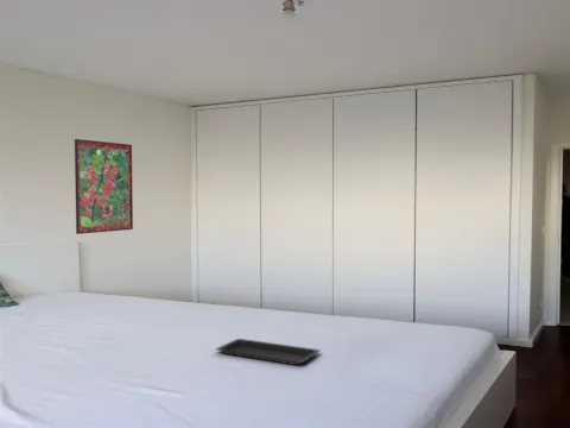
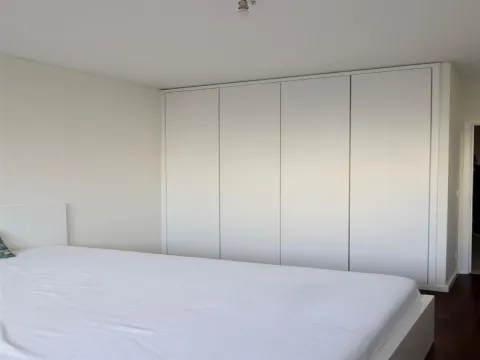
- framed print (104, 187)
- serving tray (267, 352)
